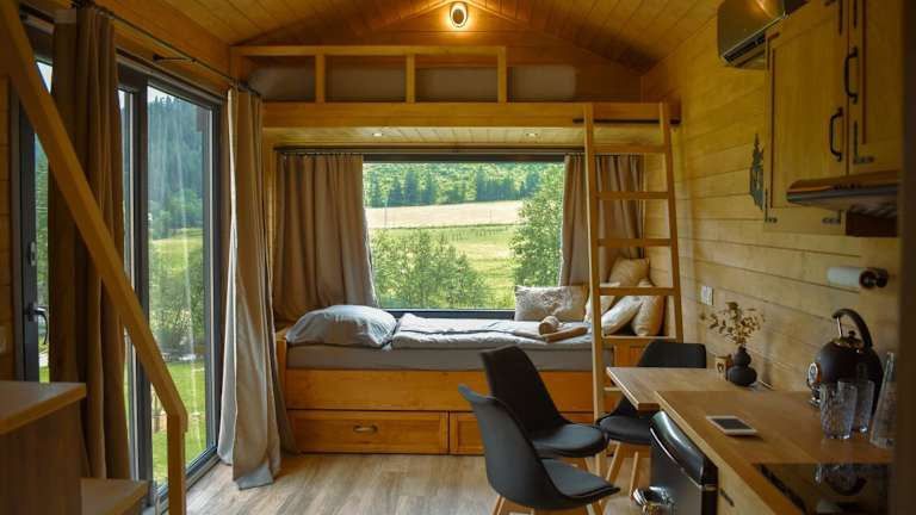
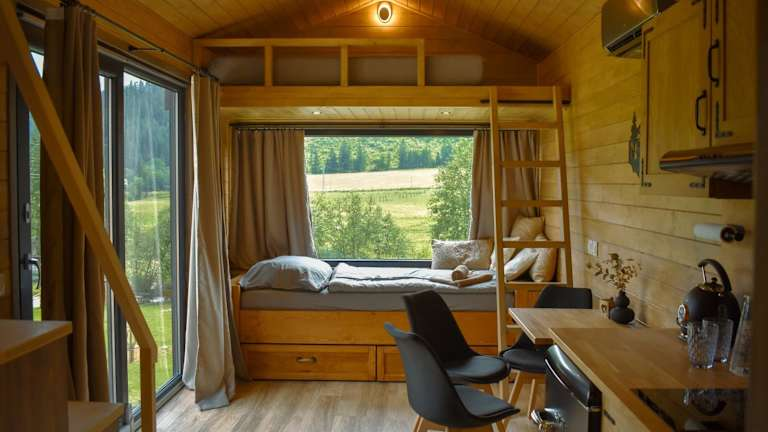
- cell phone (730, 424)
